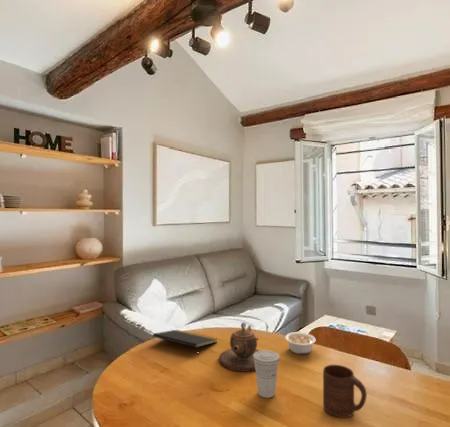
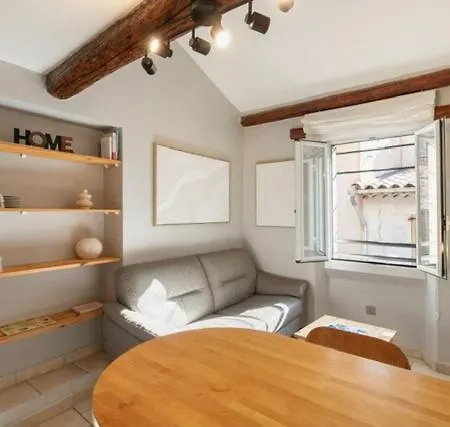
- teapot (243, 341)
- notepad (185, 337)
- cup (266, 373)
- legume (300, 343)
- cup (343, 391)
